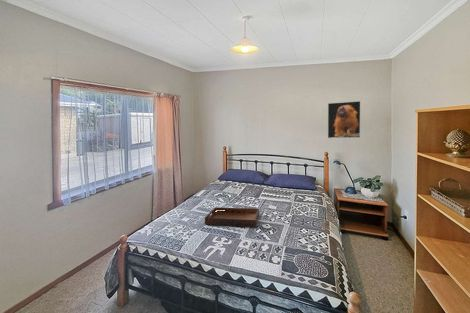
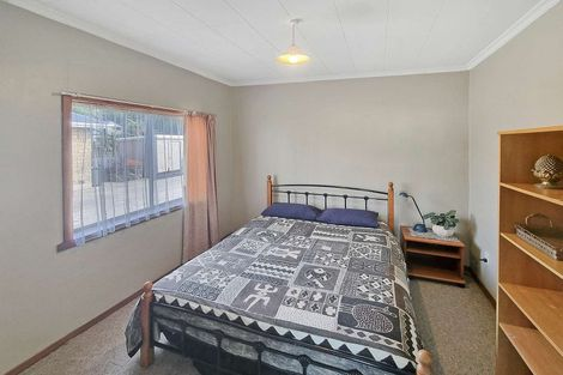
- serving tray (233, 216)
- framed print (343, 120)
